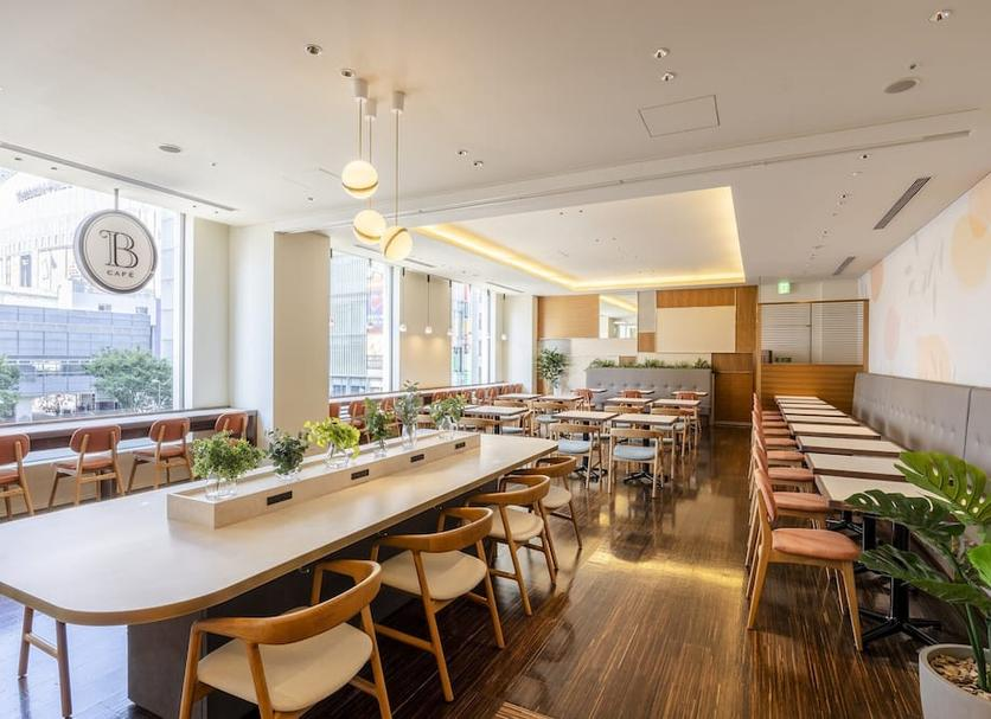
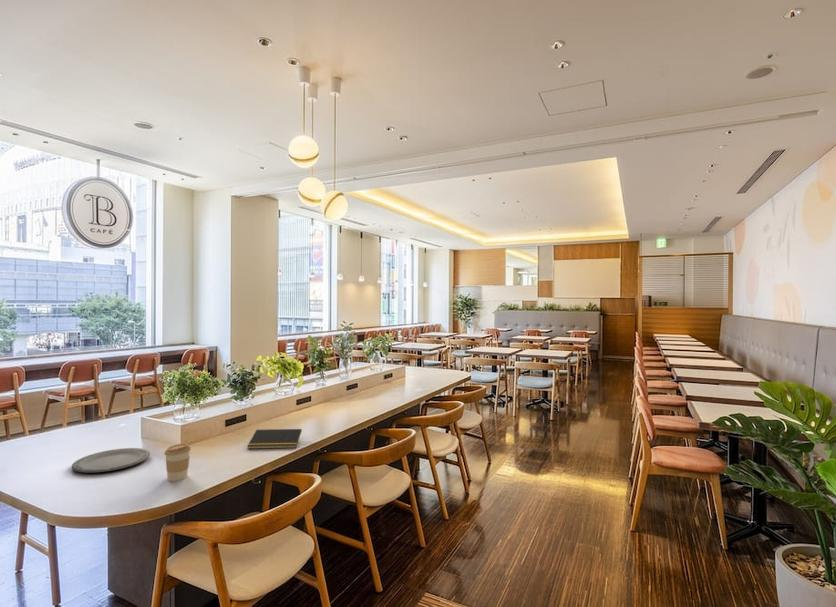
+ notepad (275, 438)
+ plate (112, 460)
+ coffee cup (177, 461)
